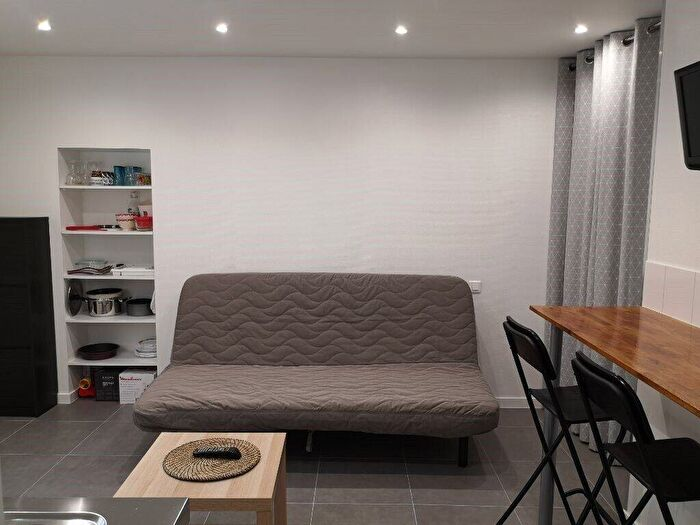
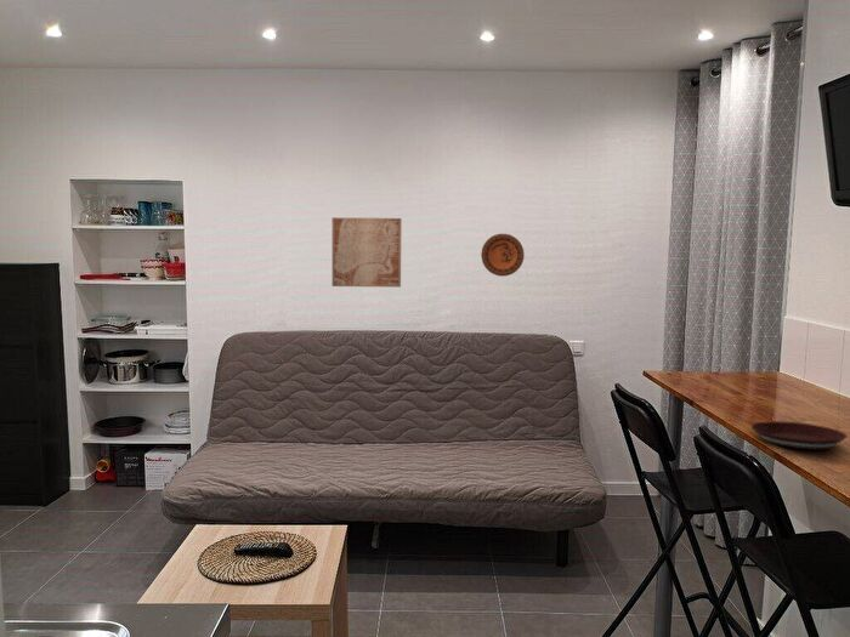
+ plate (797, 436)
+ decorative plate (501, 255)
+ wall art (367, 252)
